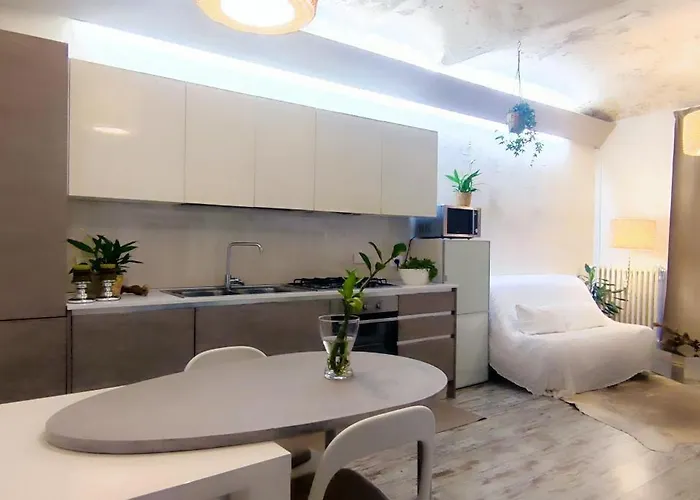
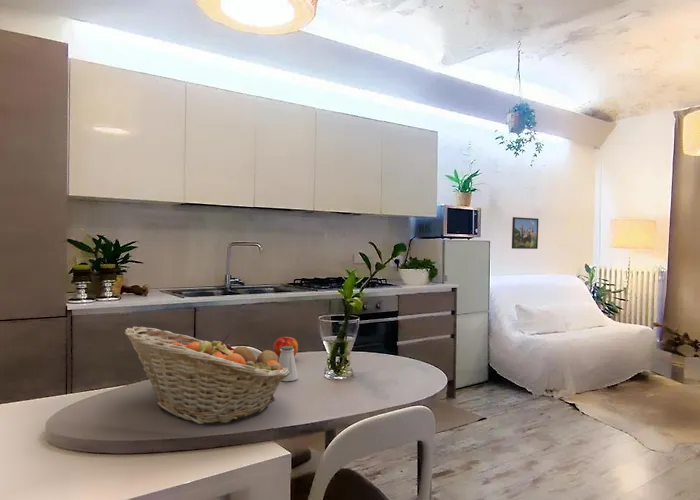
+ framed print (525, 233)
+ saltshaker (286, 362)
+ fruit basket (207, 365)
+ apple (285, 345)
